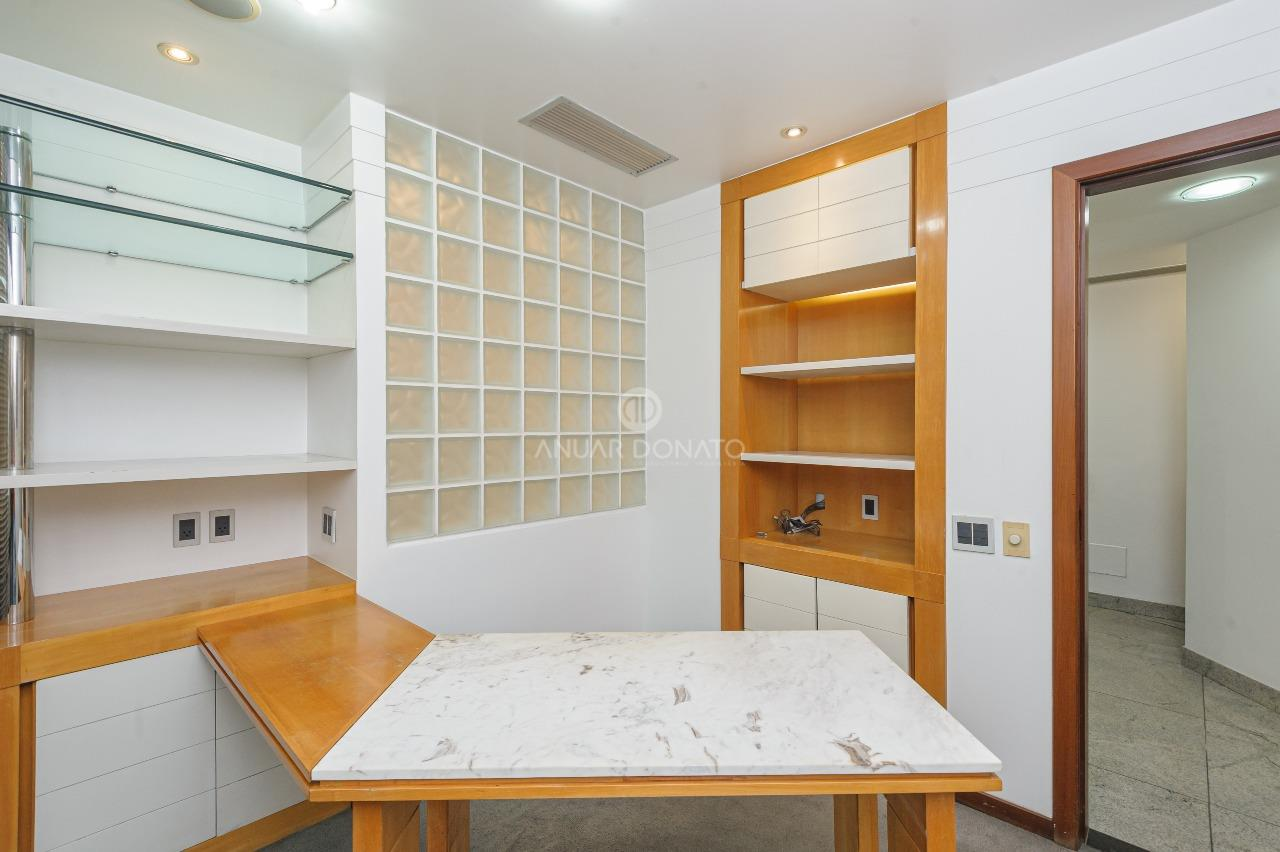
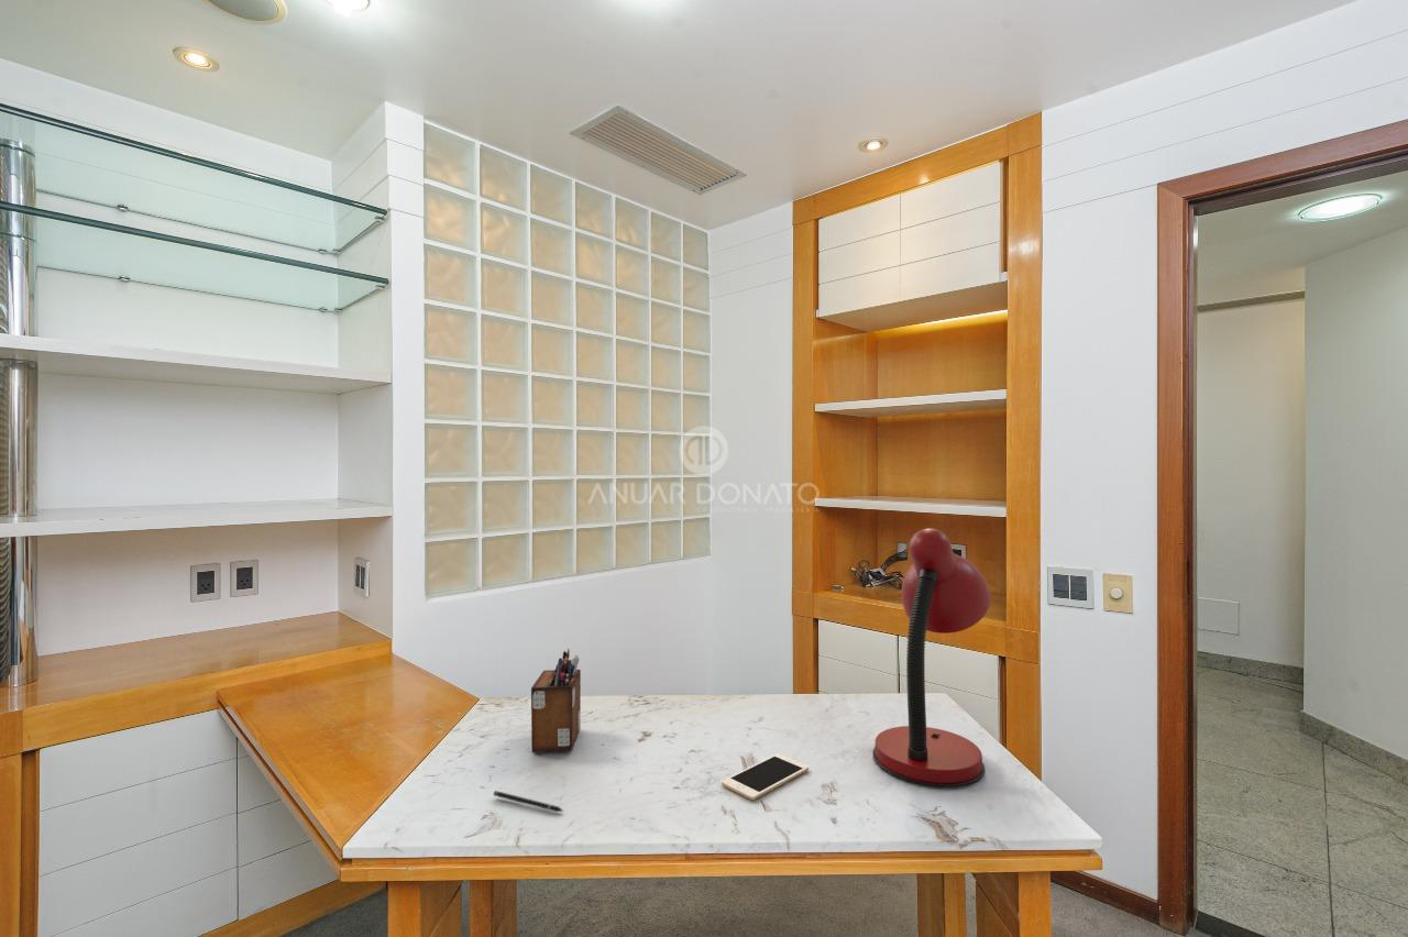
+ desk lamp (934, 631)
+ desk organizer (557, 696)
+ cell phone (766, 774)
+ pen (528, 801)
